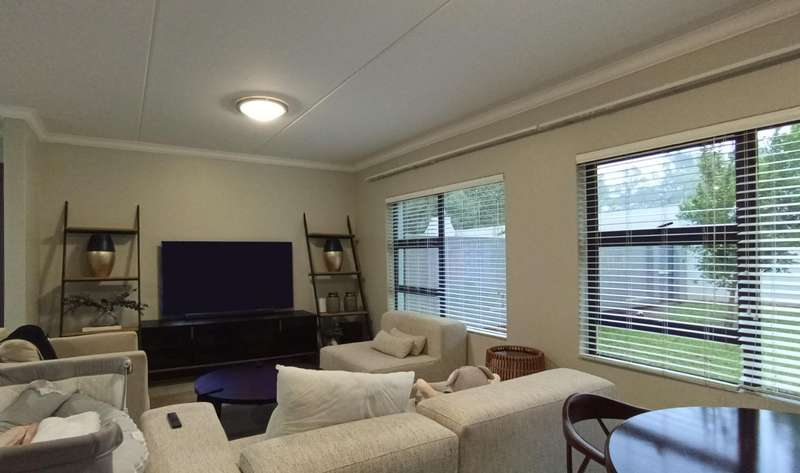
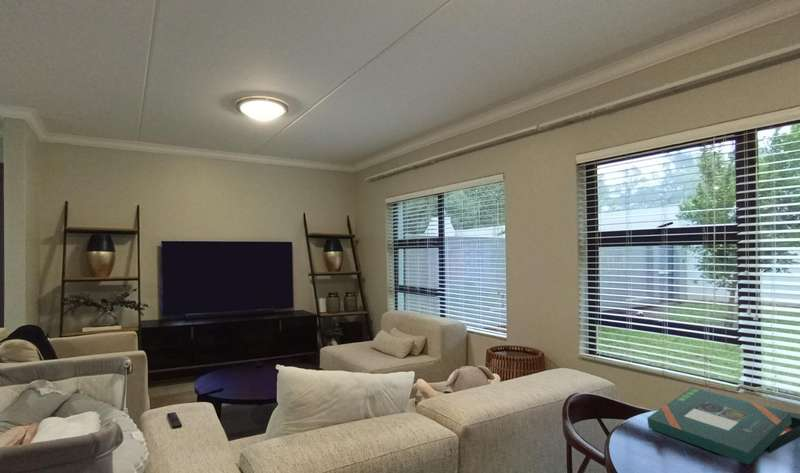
+ board game (727, 416)
